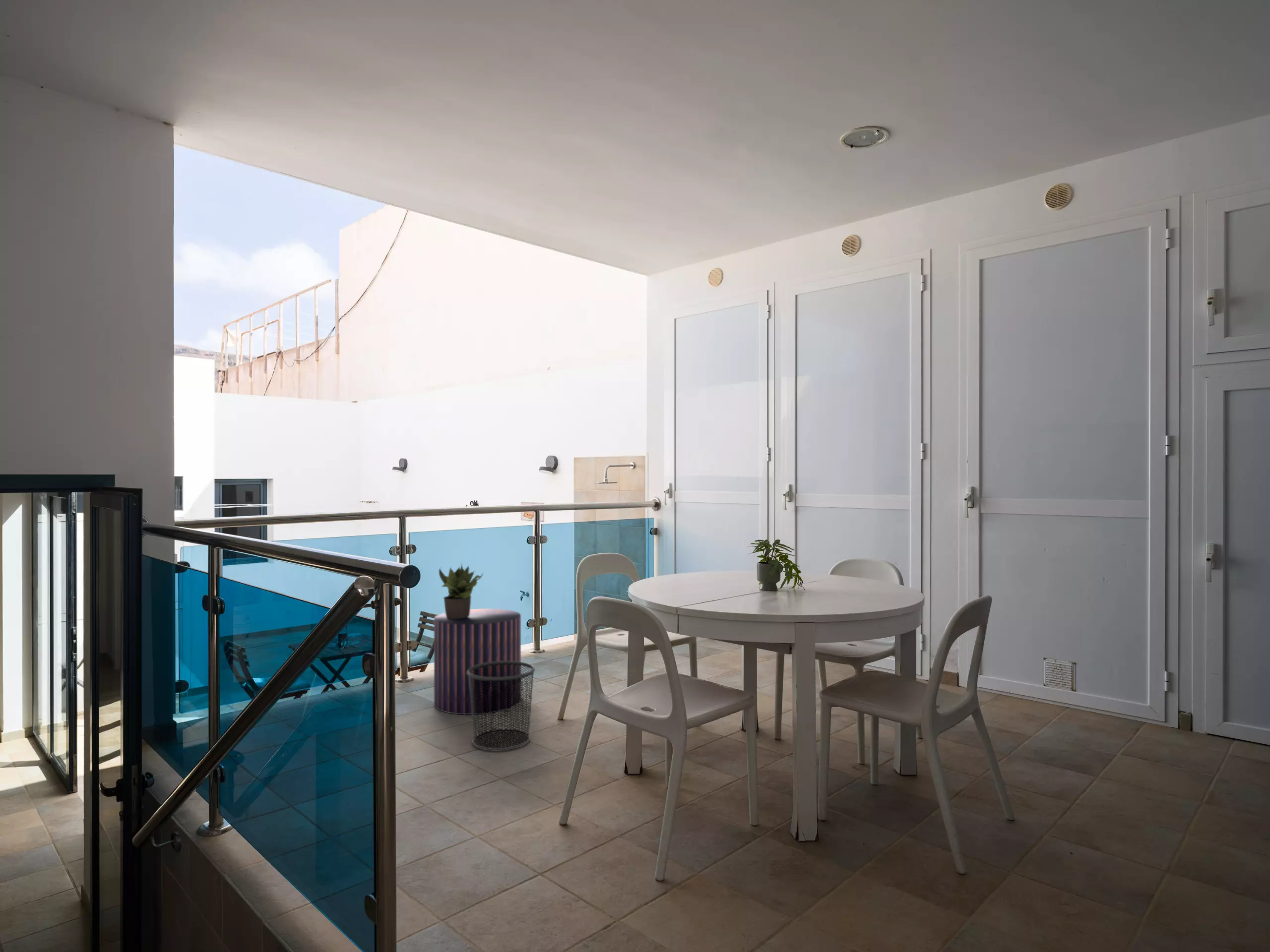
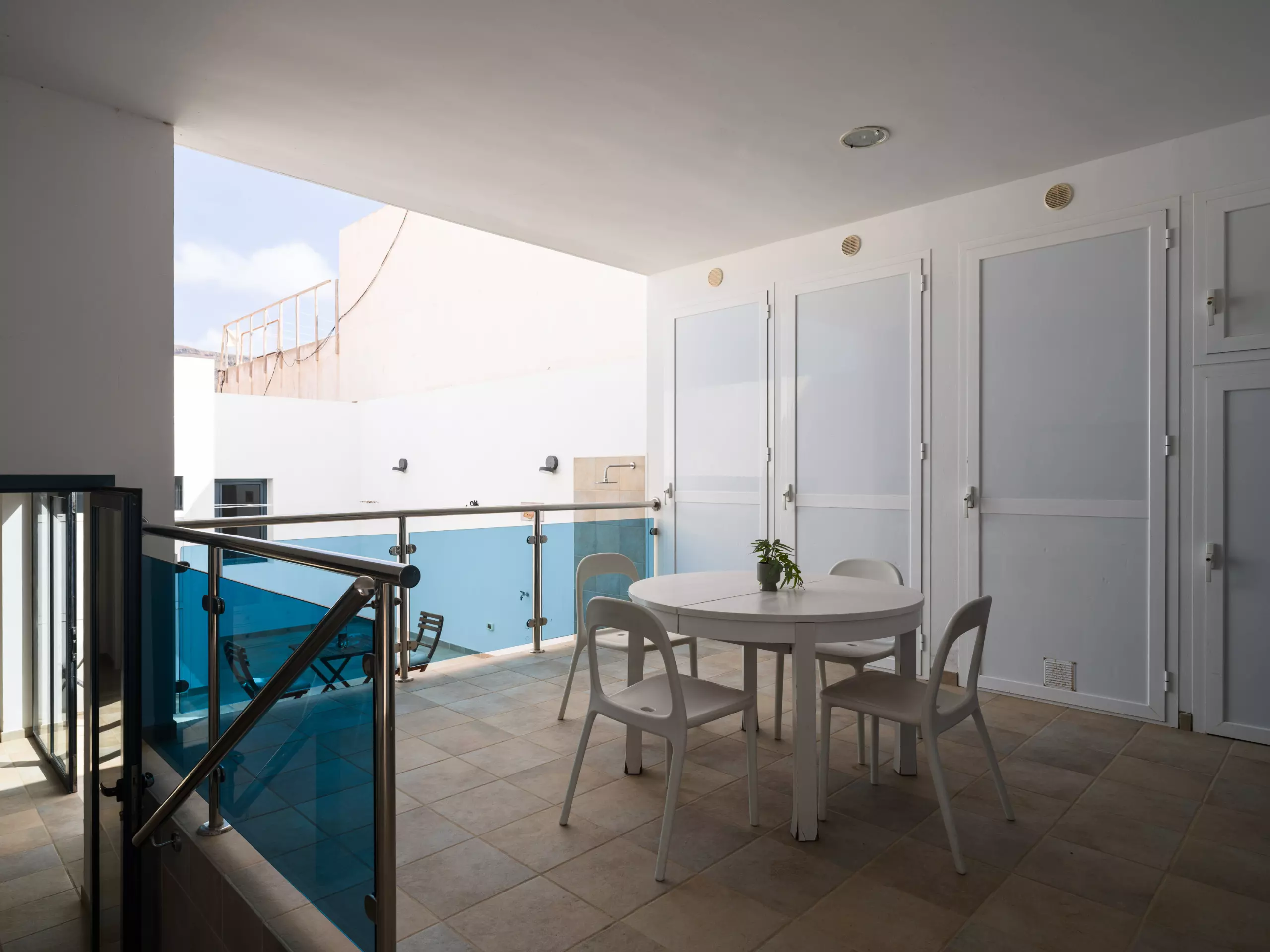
- waste bin (501, 705)
- stool (478, 658)
- potted plant (457, 590)
